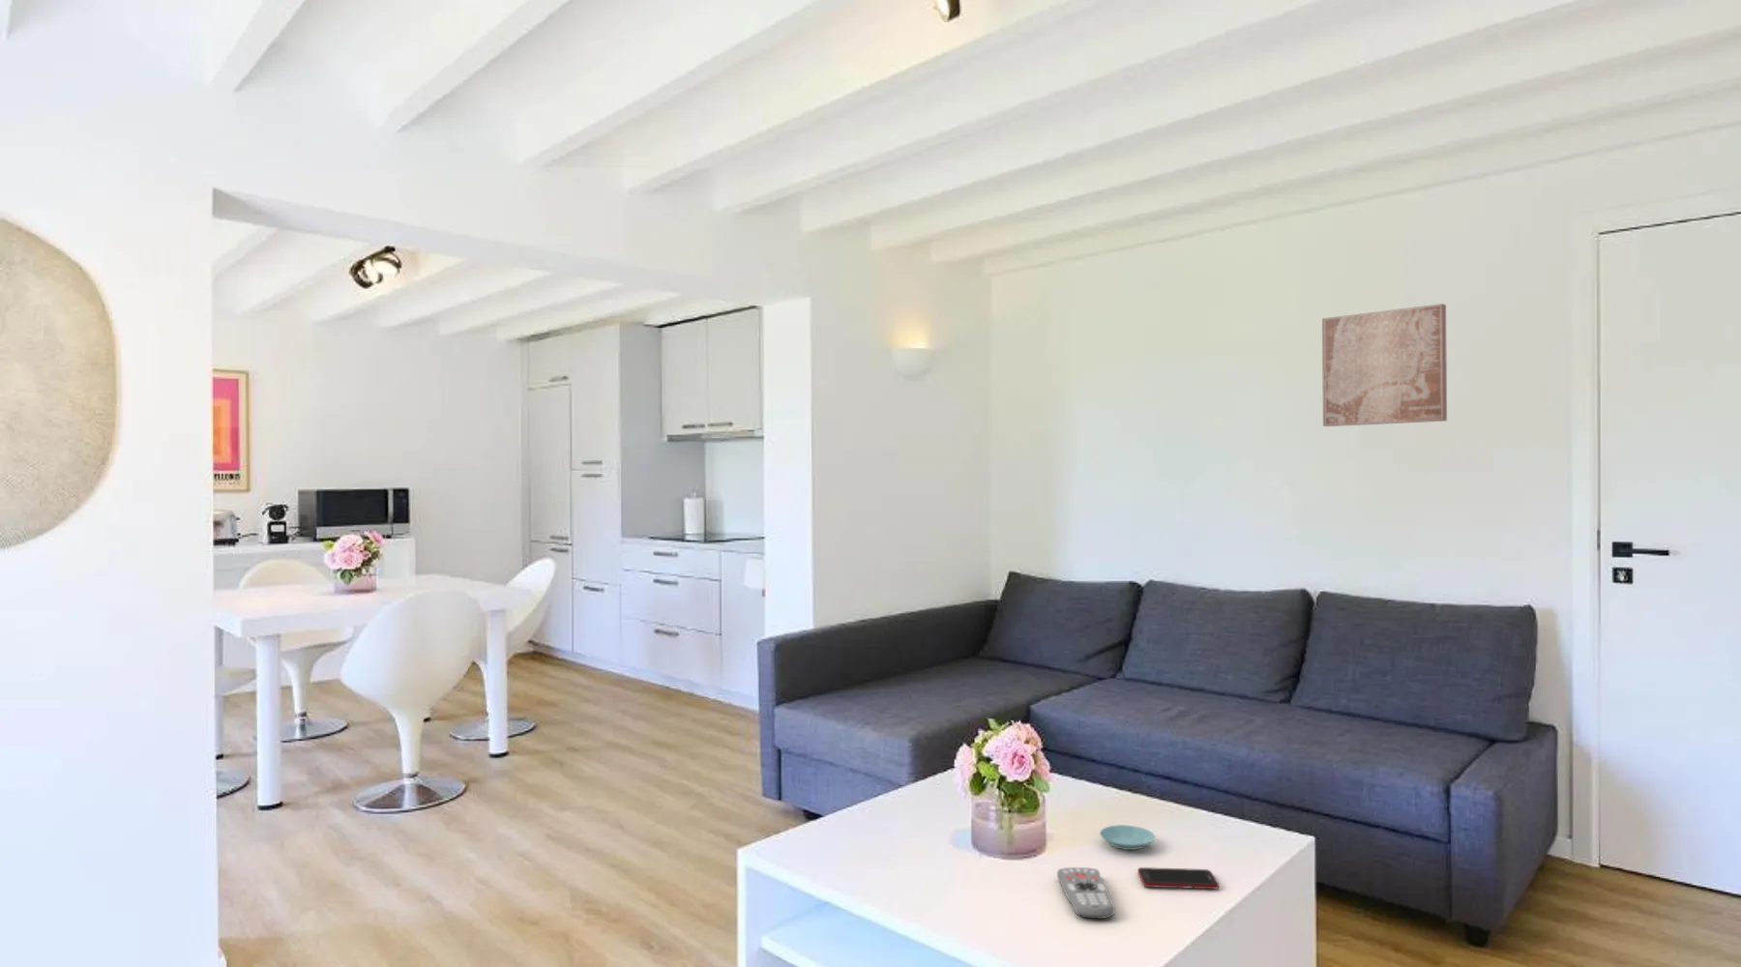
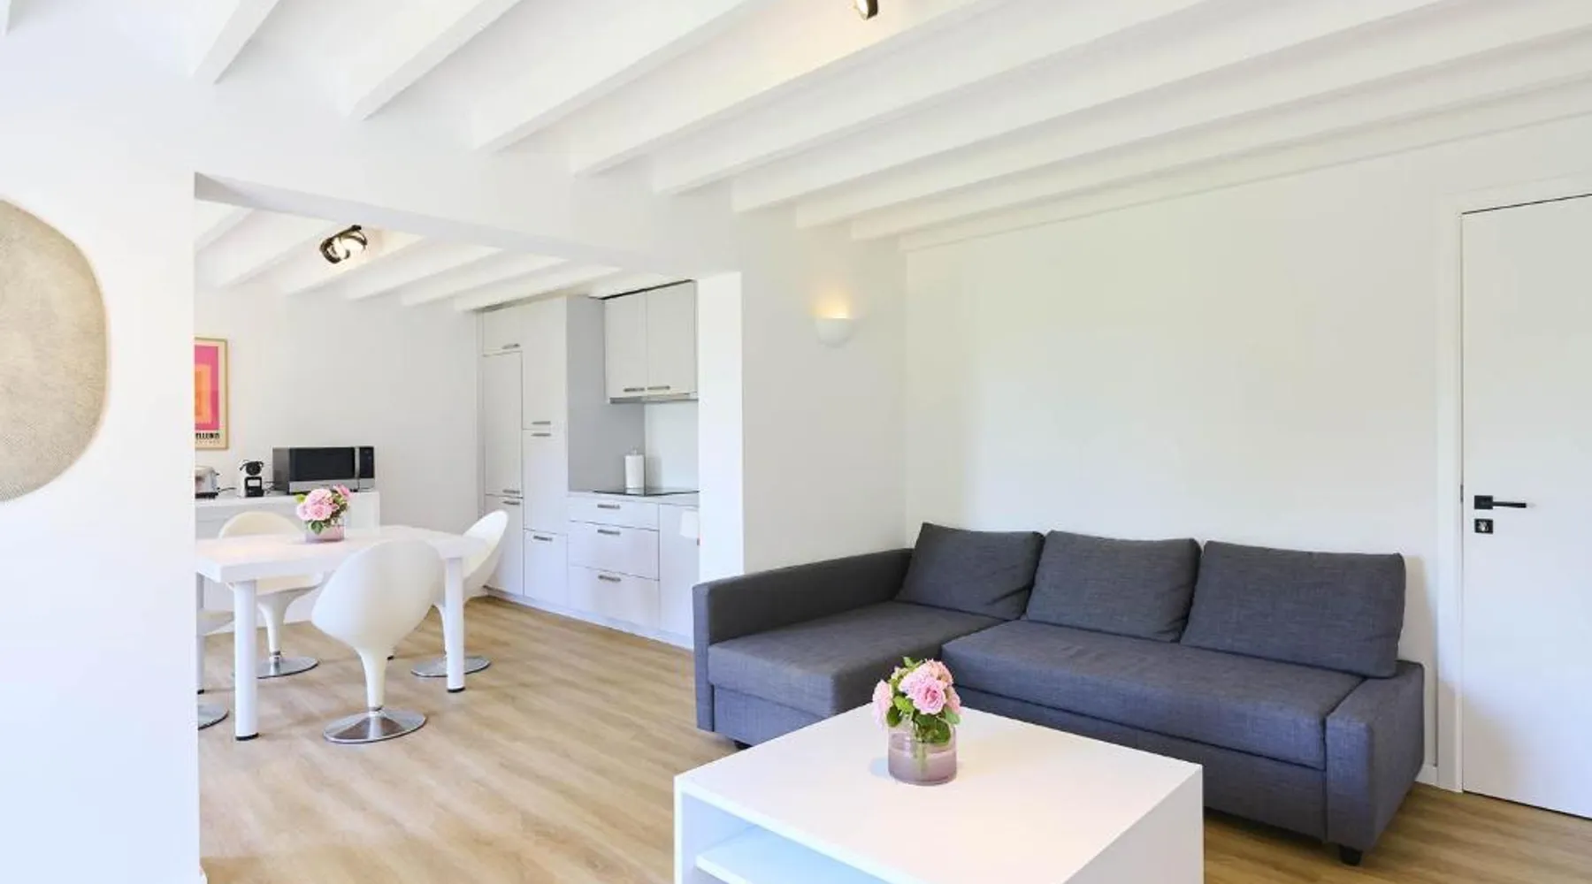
- cell phone (1177, 878)
- remote control (1086, 892)
- wall art (1383, 368)
- saucer (1127, 840)
